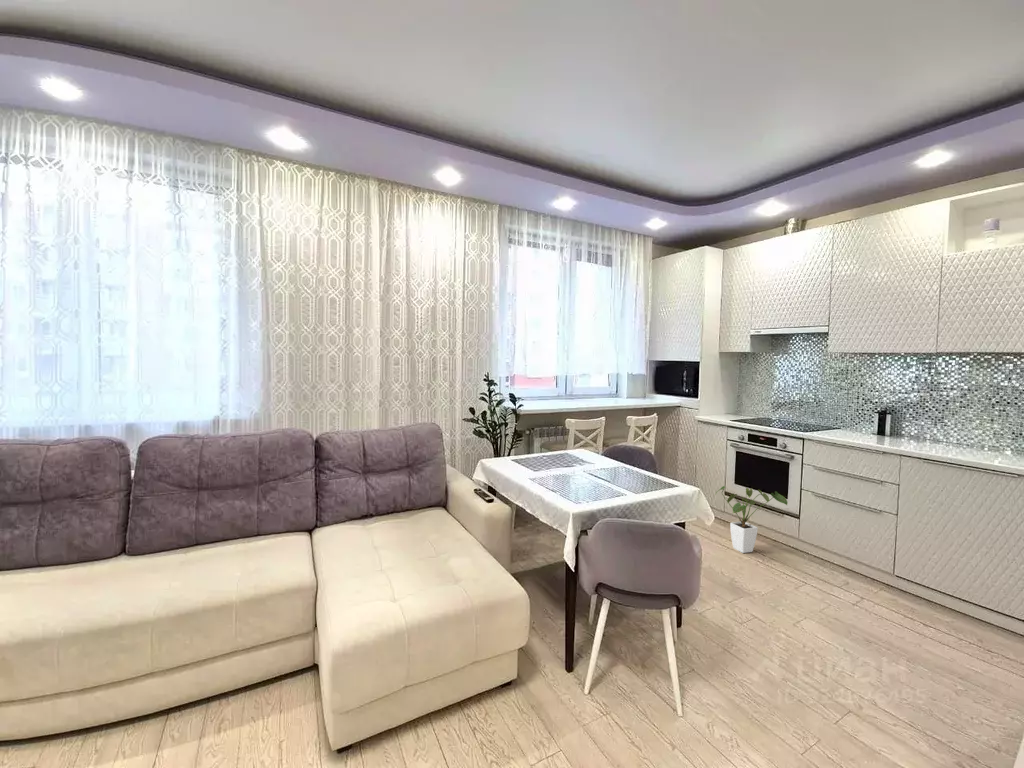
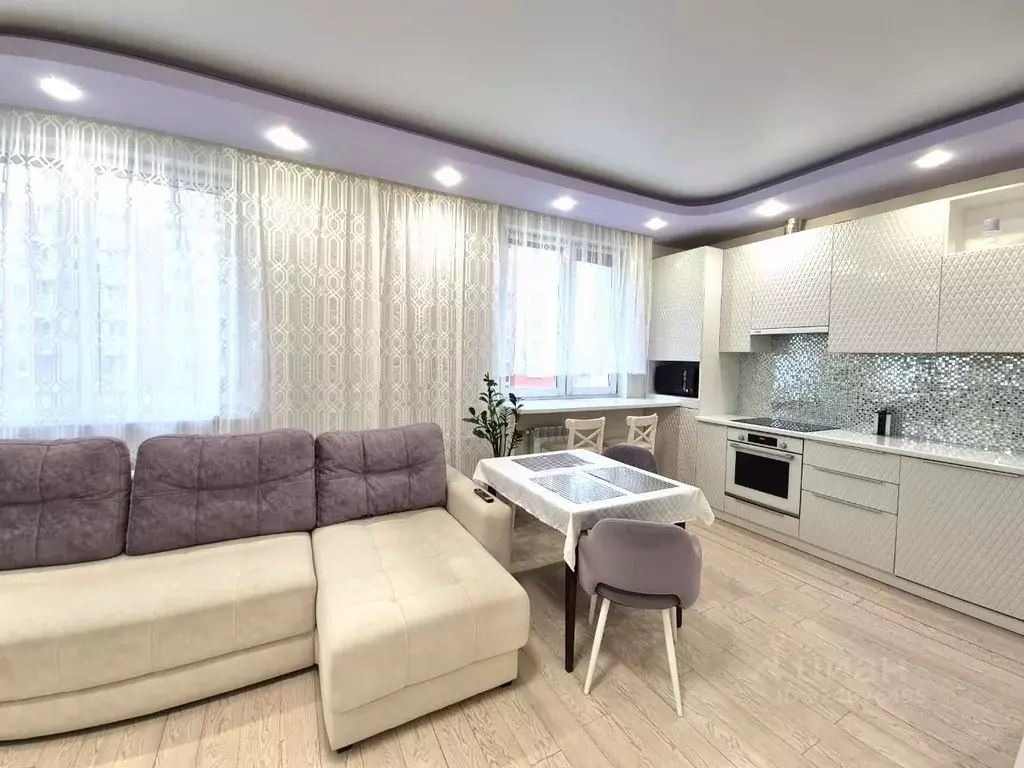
- house plant (747, 519)
